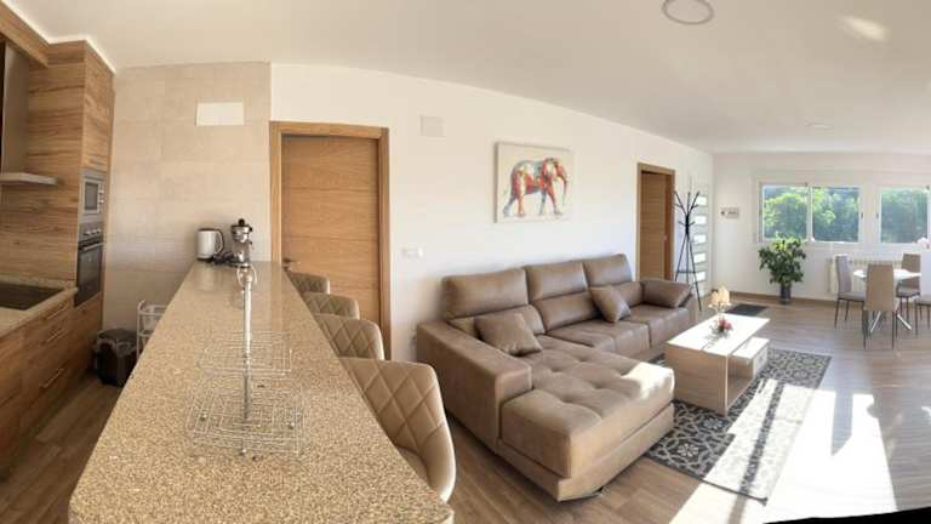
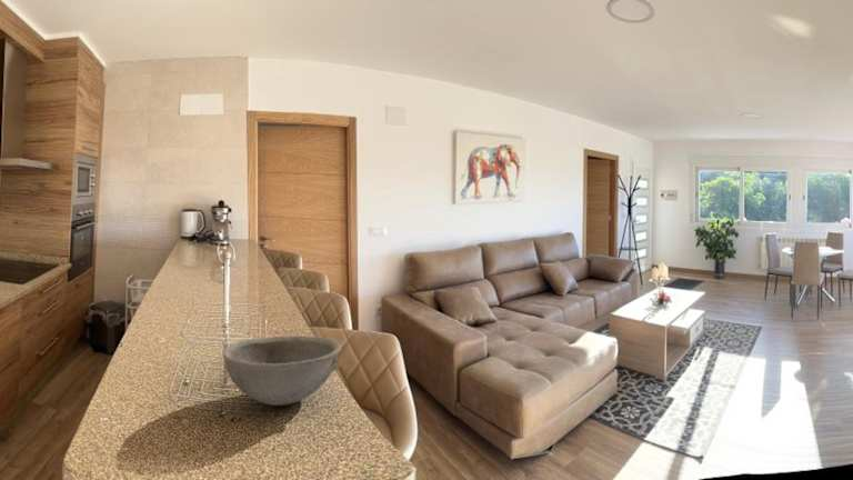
+ bowl (283, 373)
